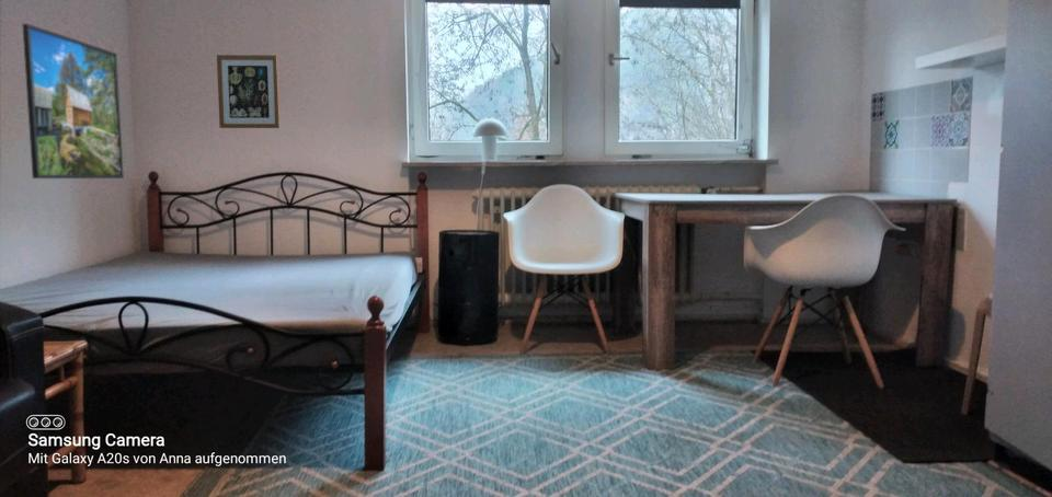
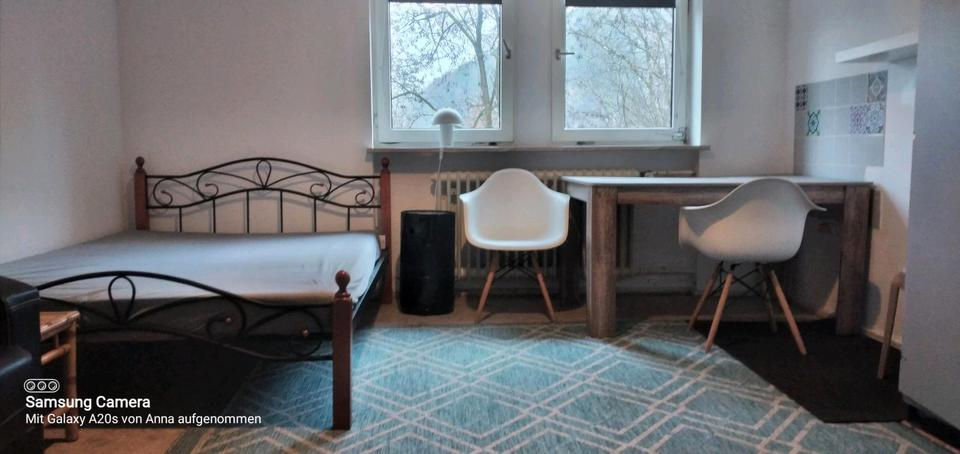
- wall art (248, 91)
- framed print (78, 109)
